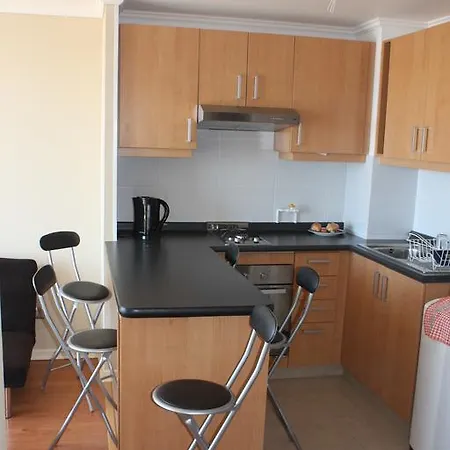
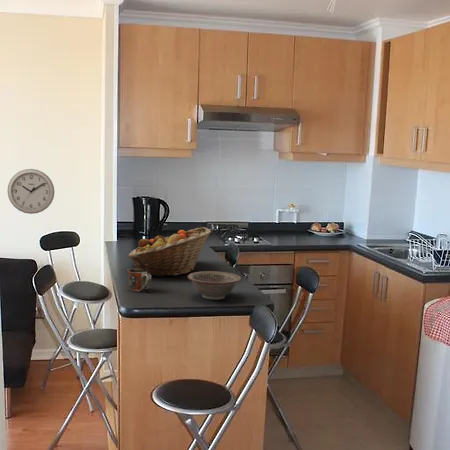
+ mug (139, 280)
+ fruit basket (170, 249)
+ decorative bowl (213, 286)
+ wall clock (31, 191)
